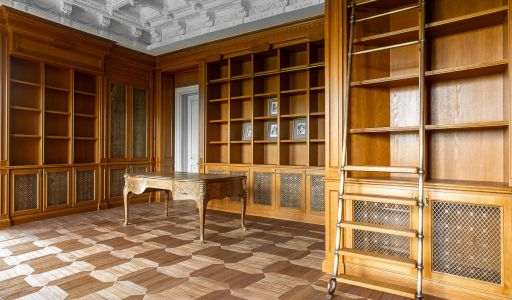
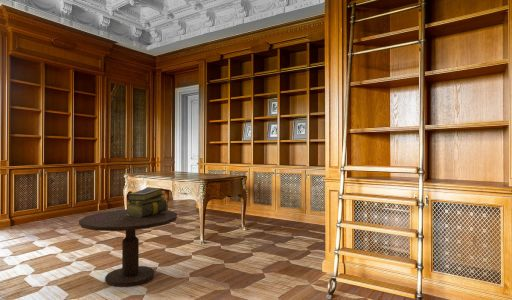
+ side table (130, 246)
+ stack of books (146, 201)
